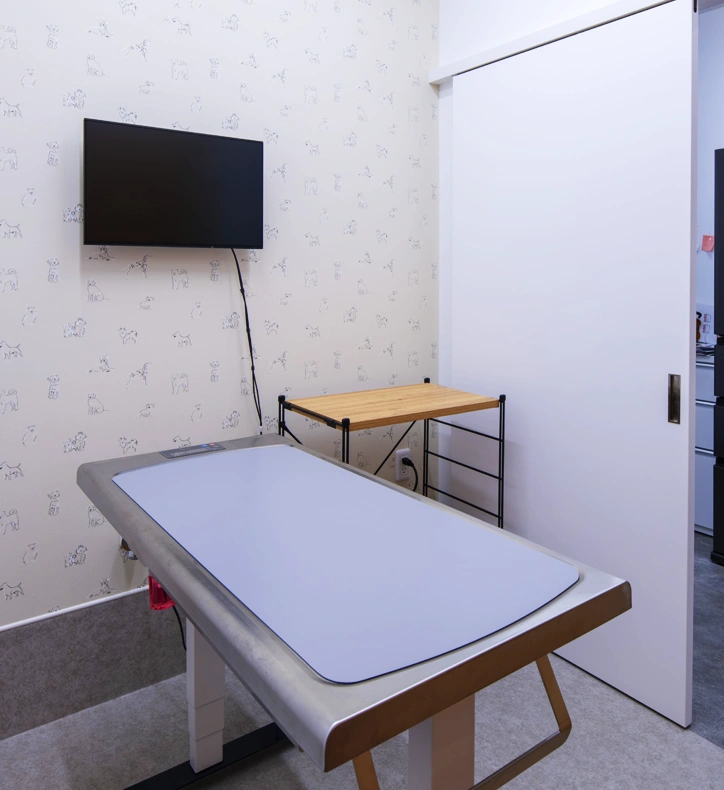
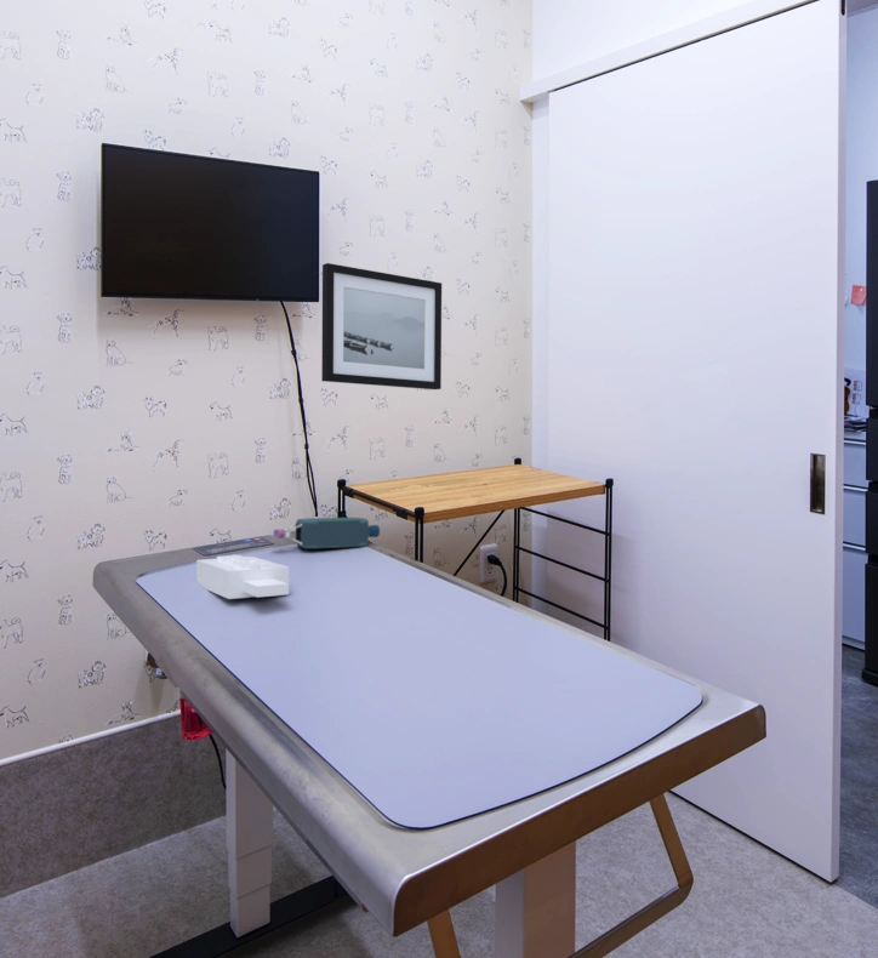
+ bottle (326, 532)
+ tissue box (247, 576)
+ wall art (384, 330)
